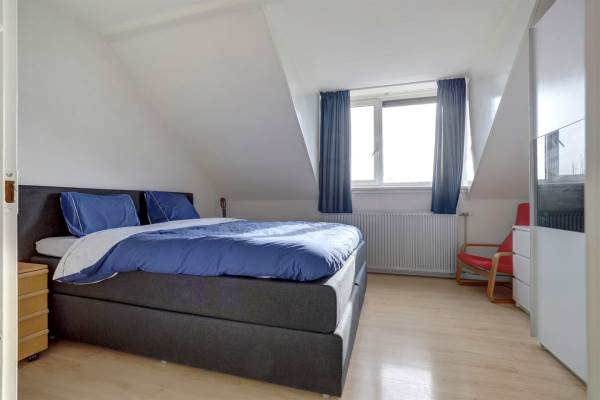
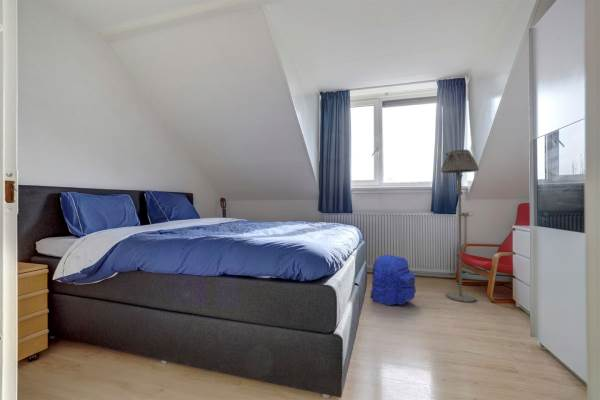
+ backpack (394, 278)
+ floor lamp (459, 224)
